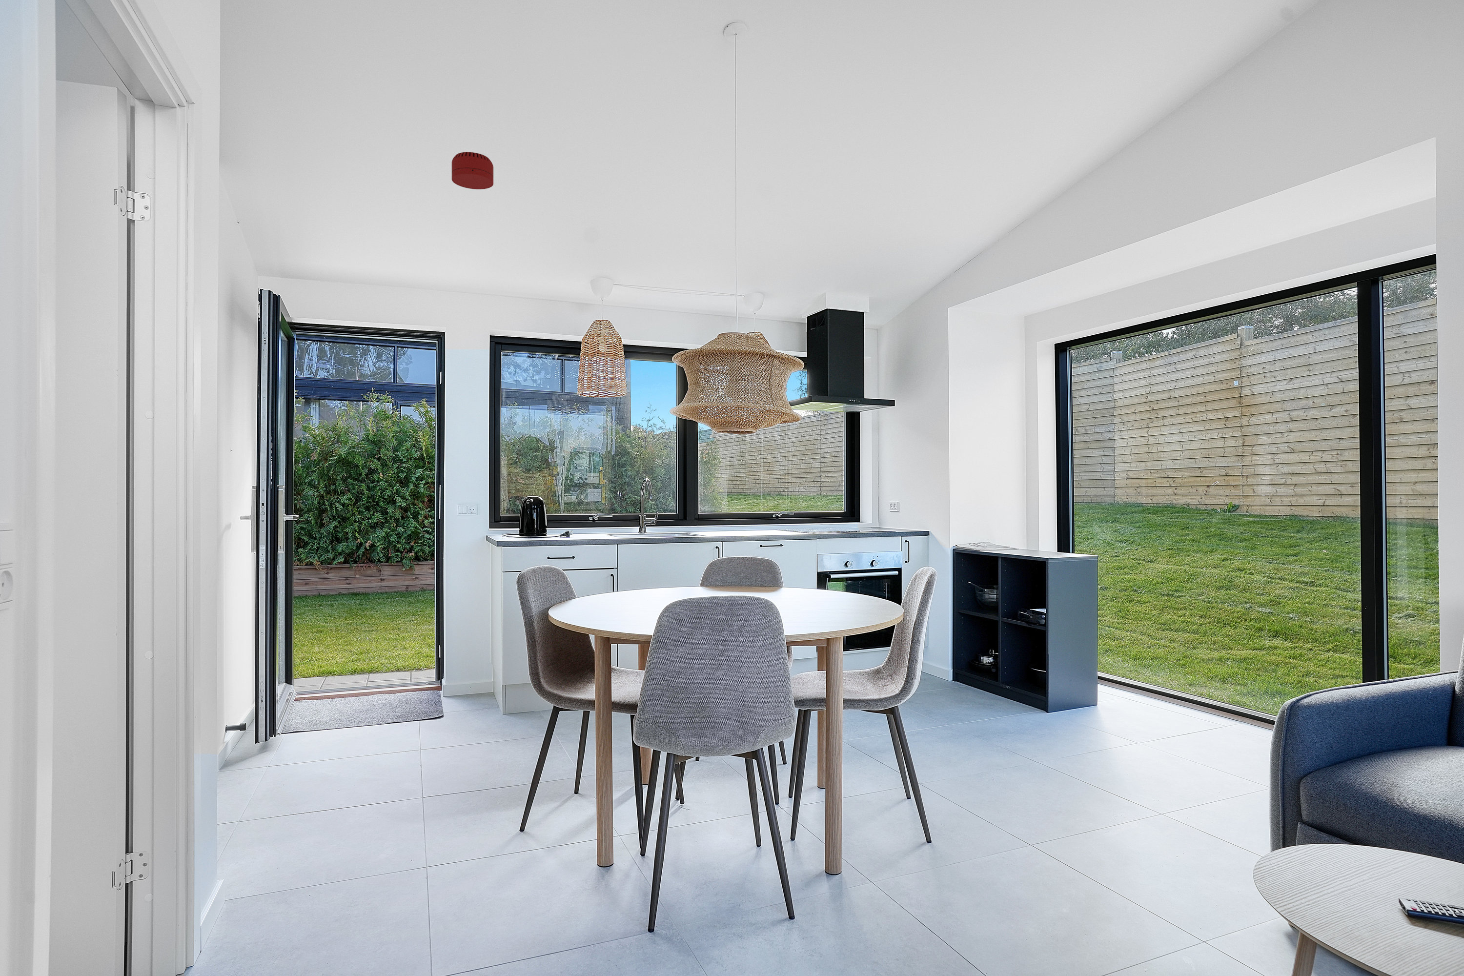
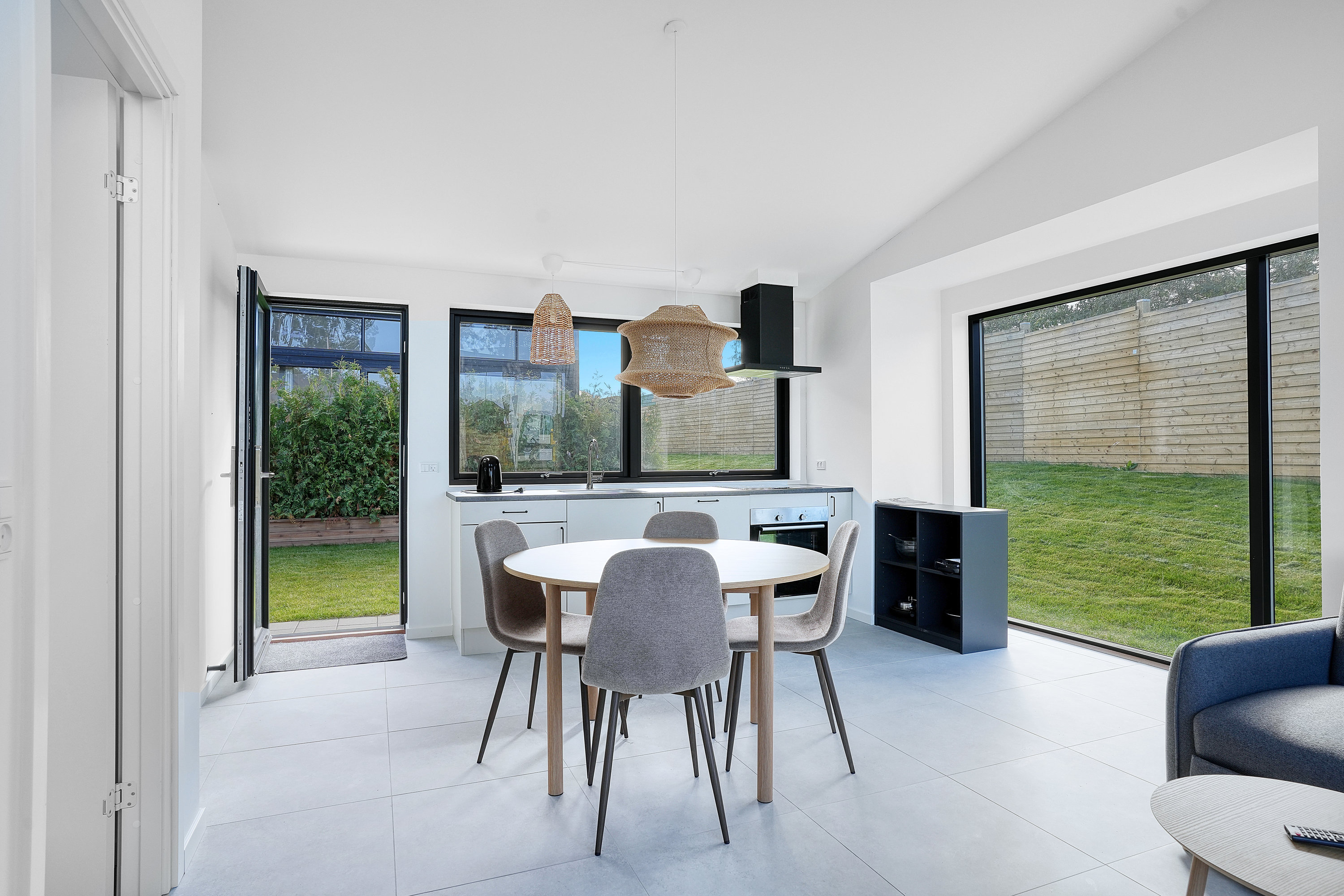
- smoke detector (473, 170)
